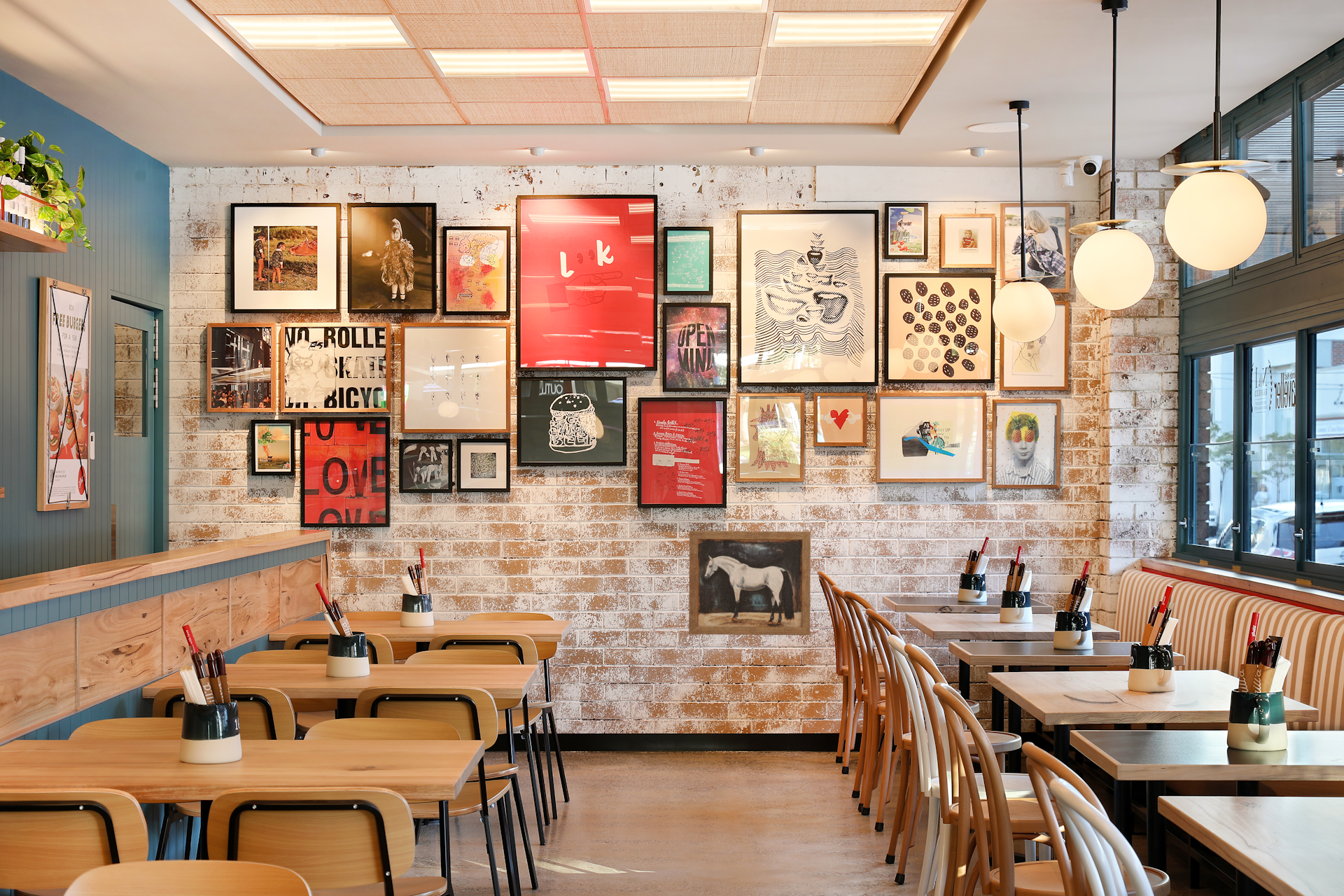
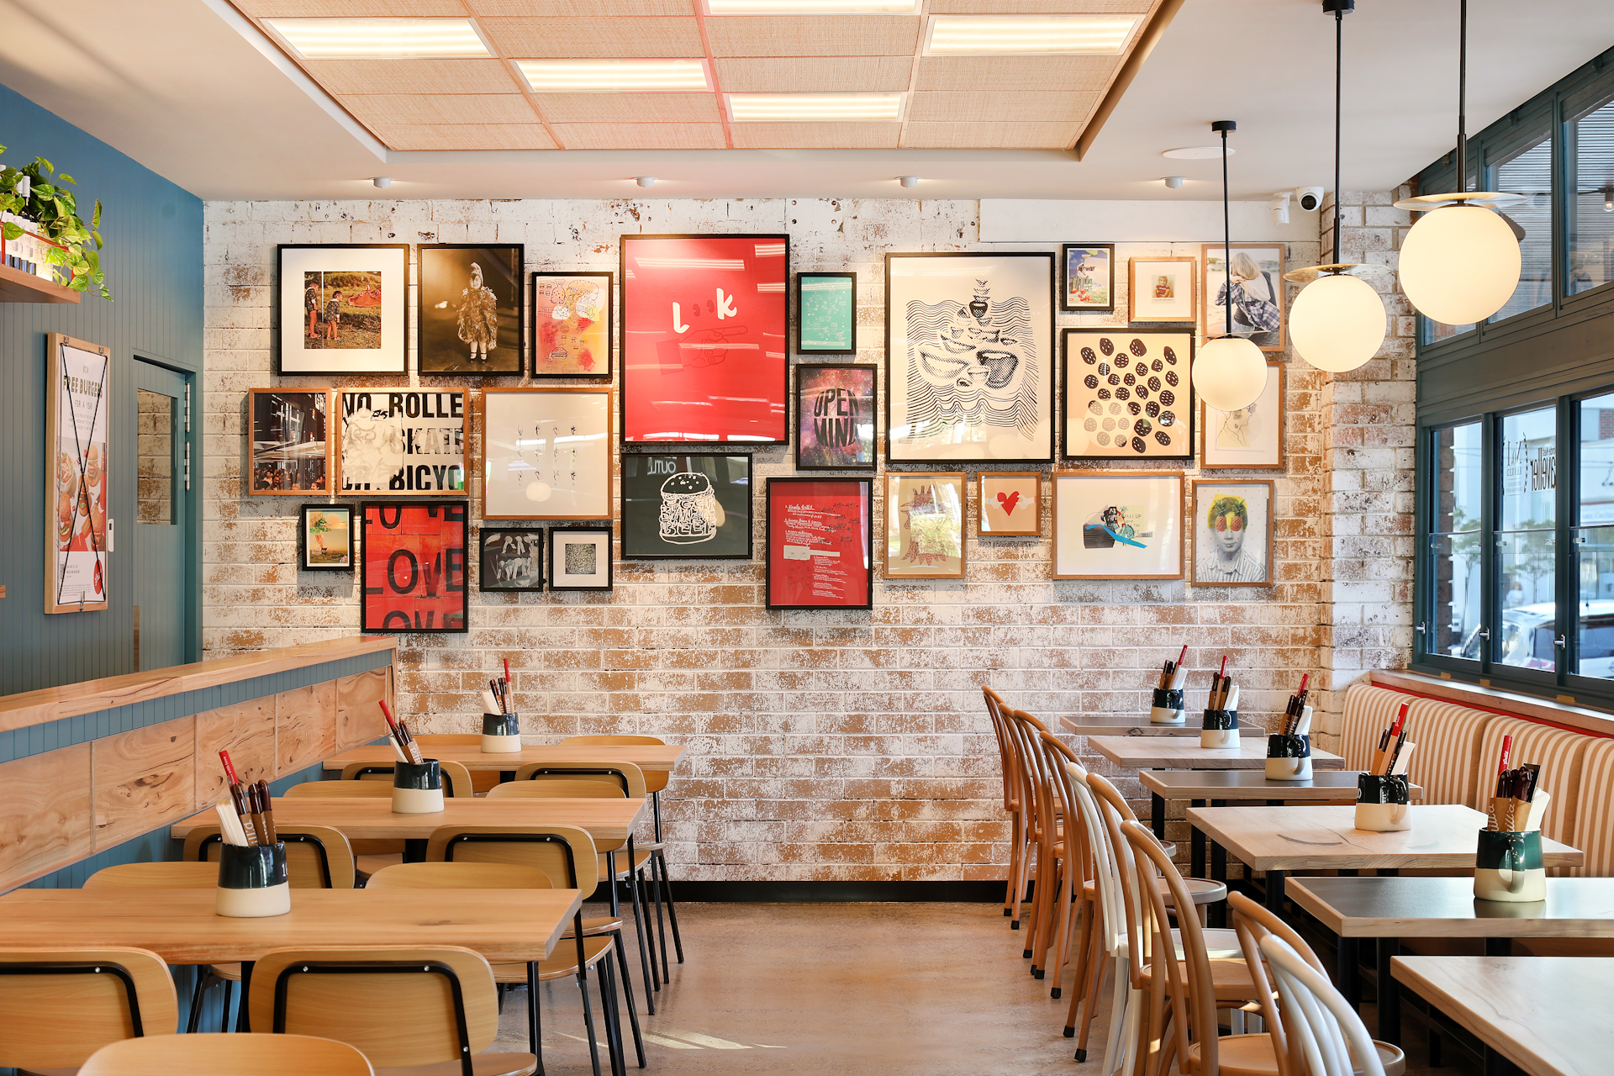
- wall art (749, 582)
